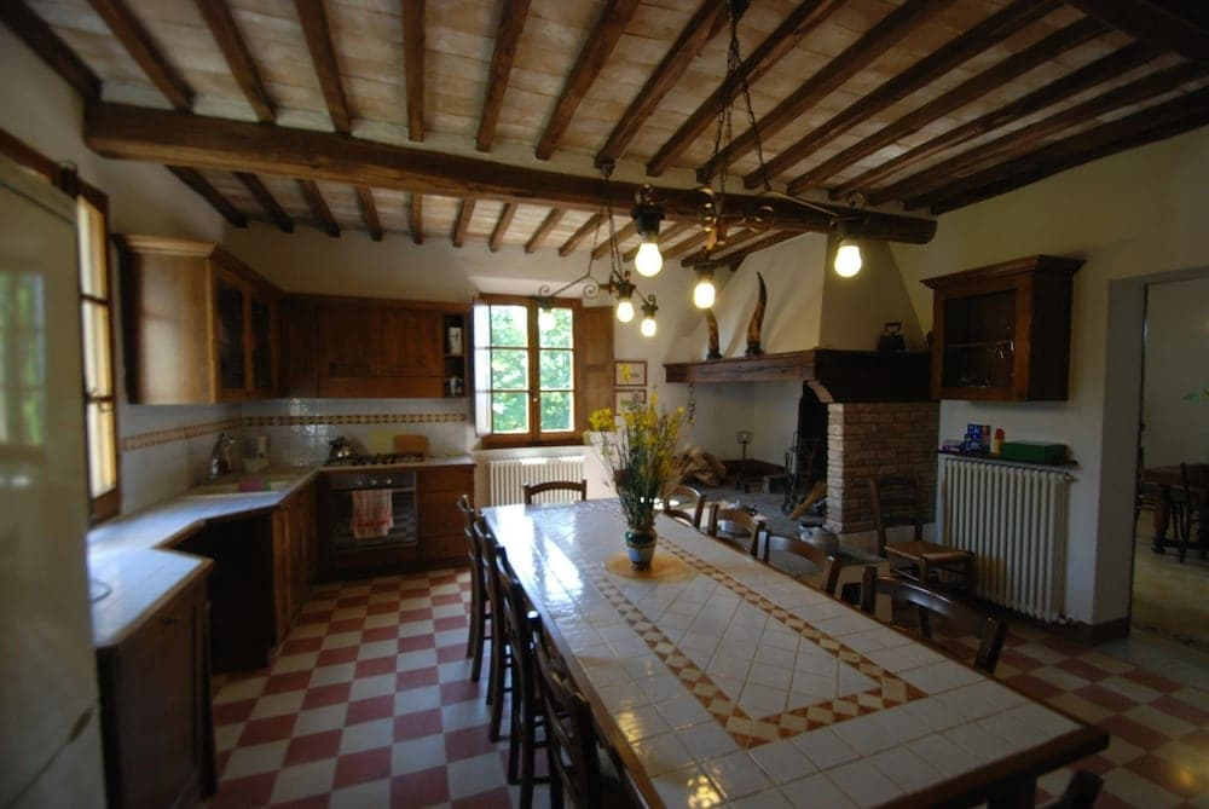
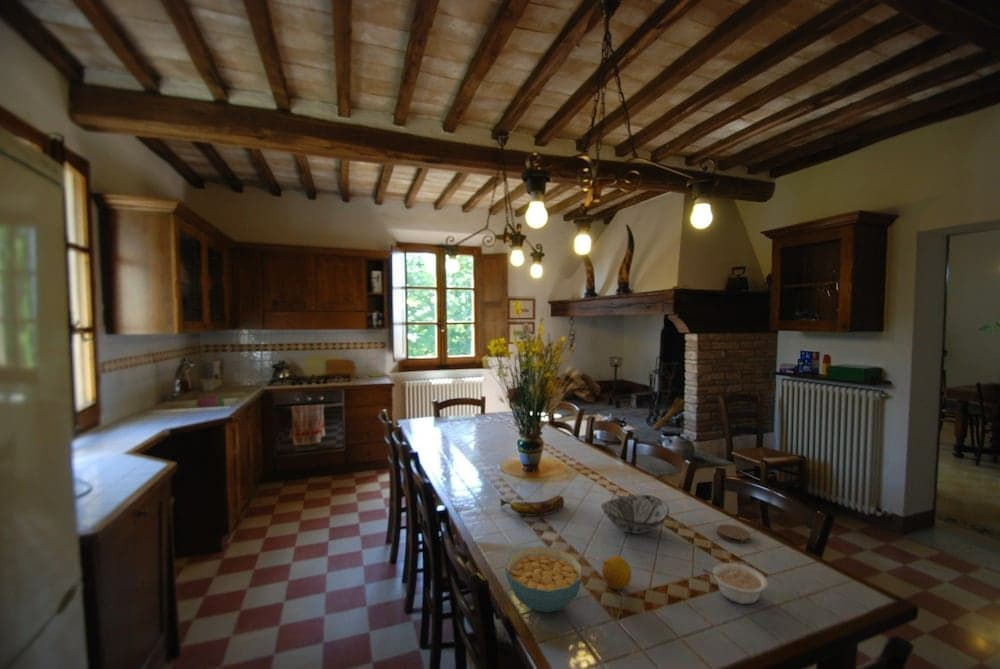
+ decorative bowl (634, 516)
+ coaster (733, 533)
+ cereal bowl (543, 585)
+ legume (737, 583)
+ banana (535, 503)
+ fruit (616, 572)
